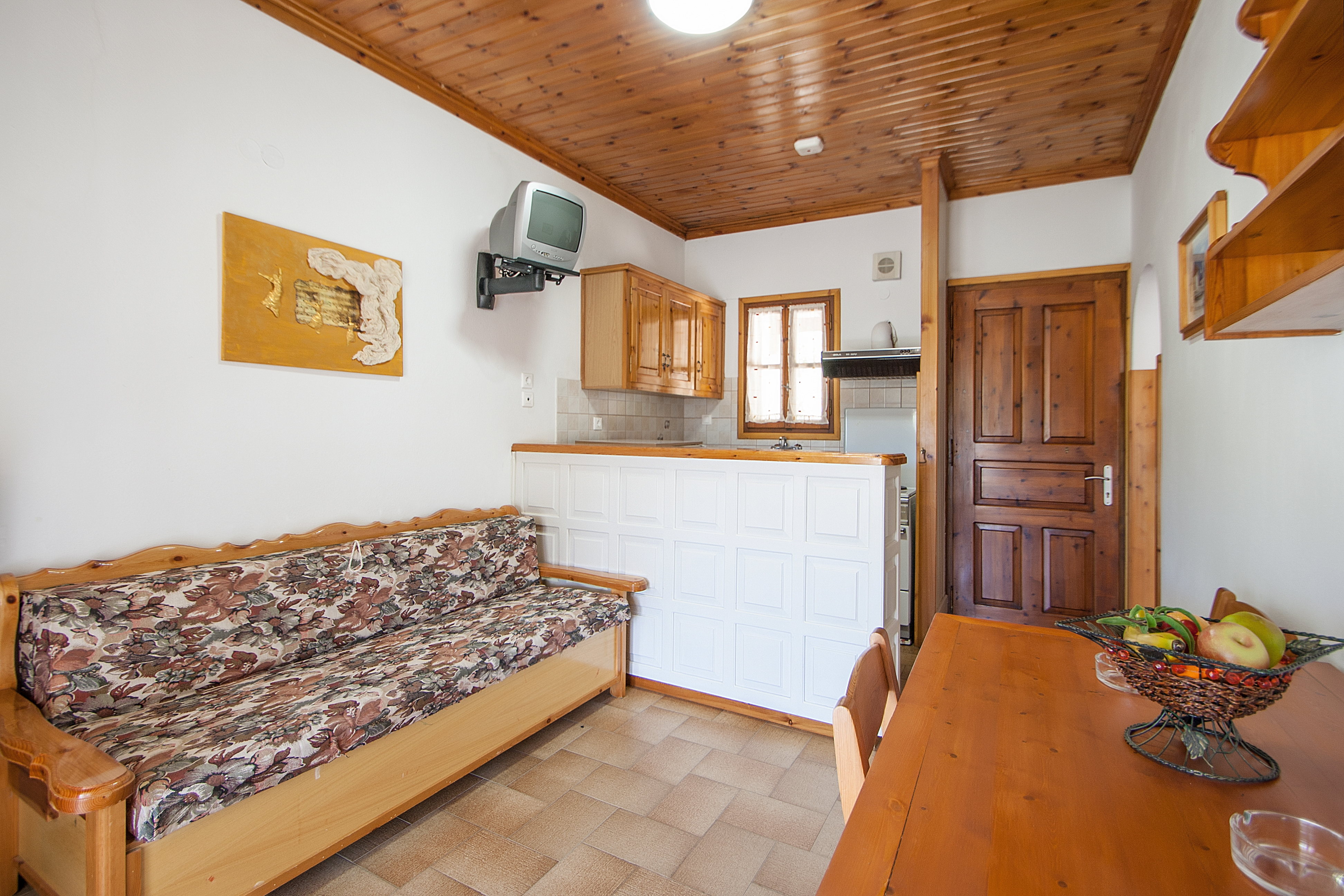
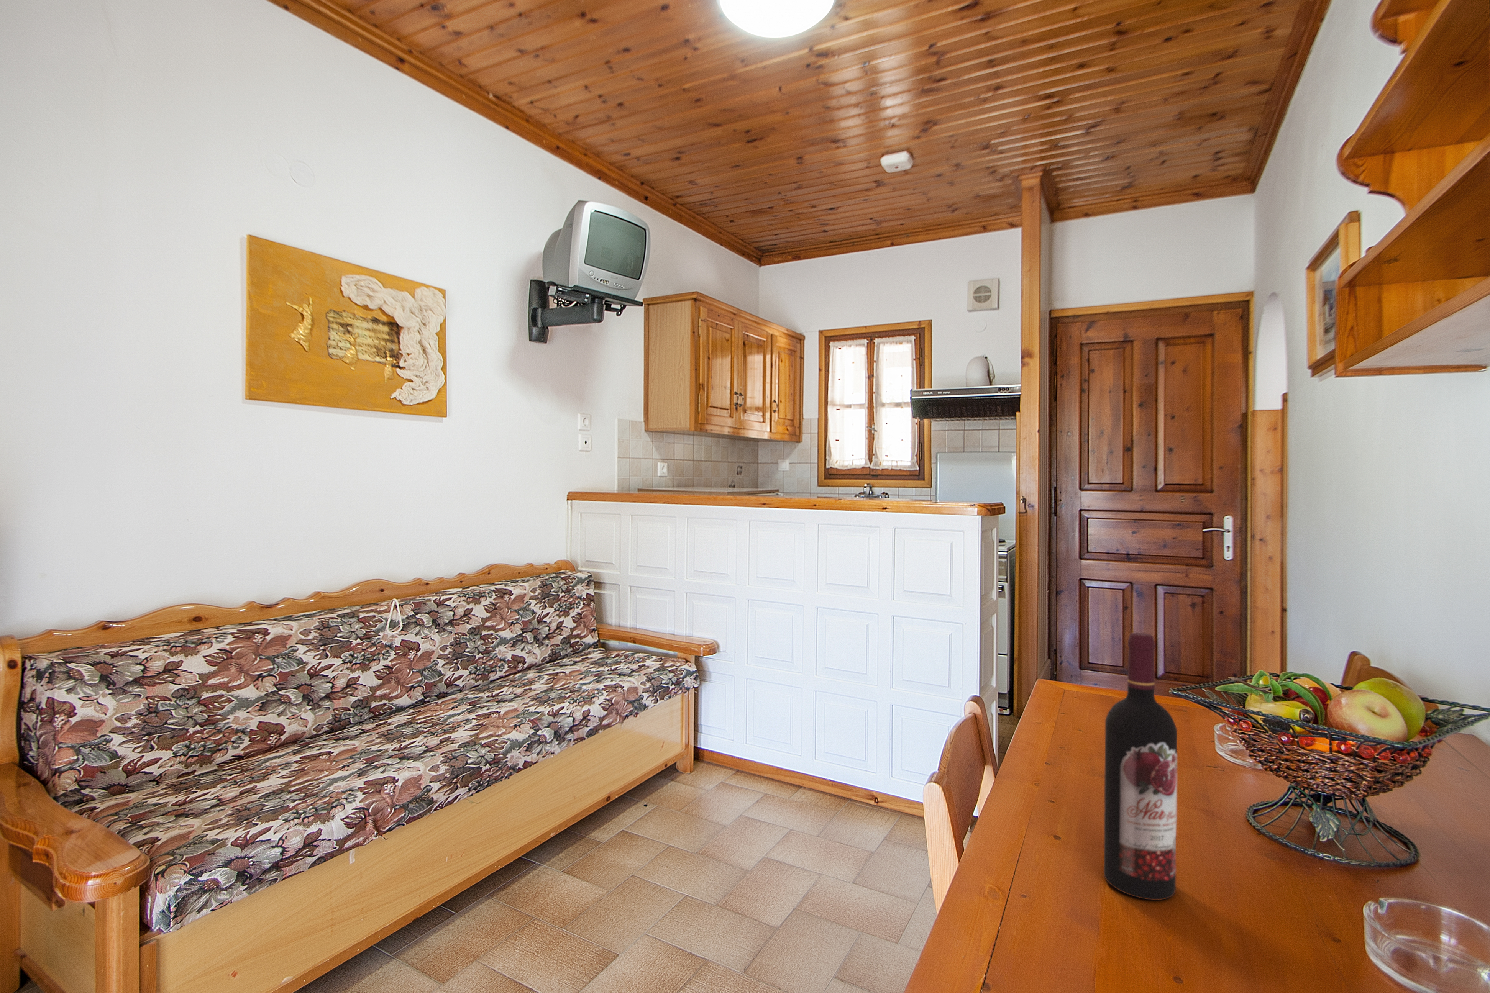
+ wine bottle (1140, 759)
